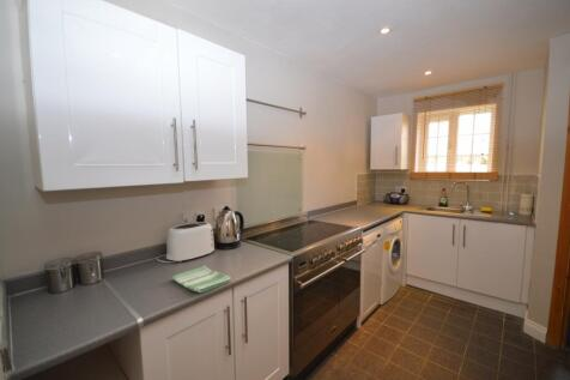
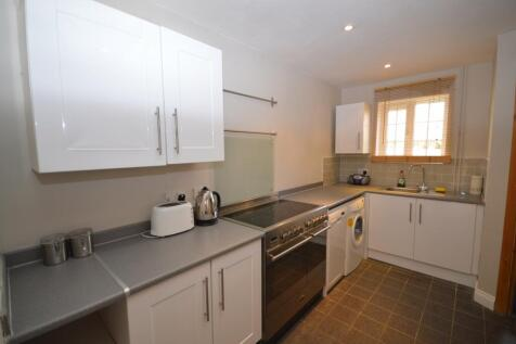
- dish towel (201, 278)
